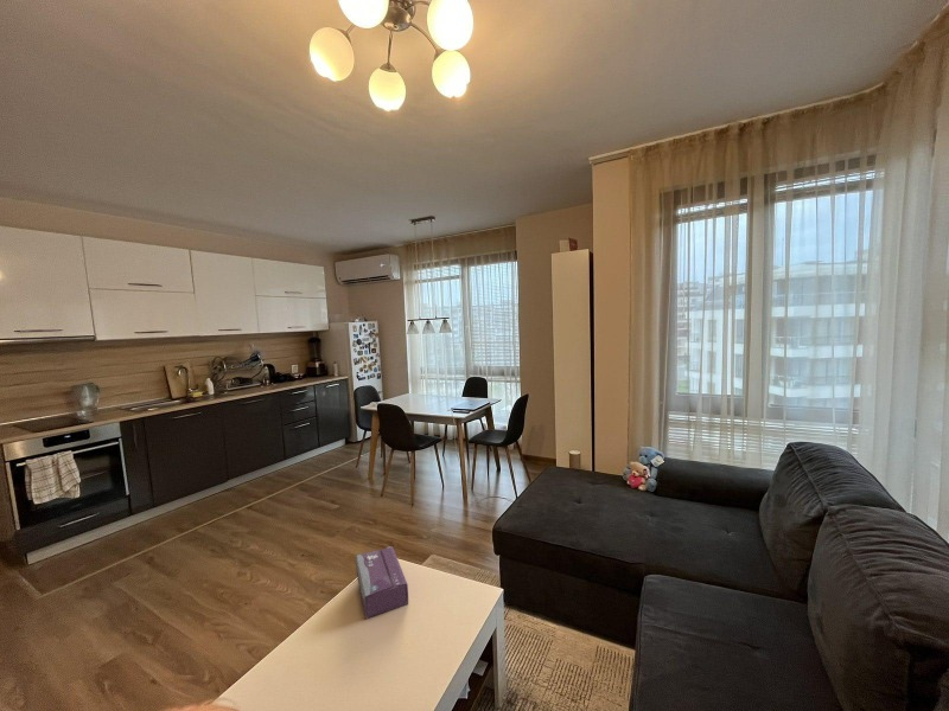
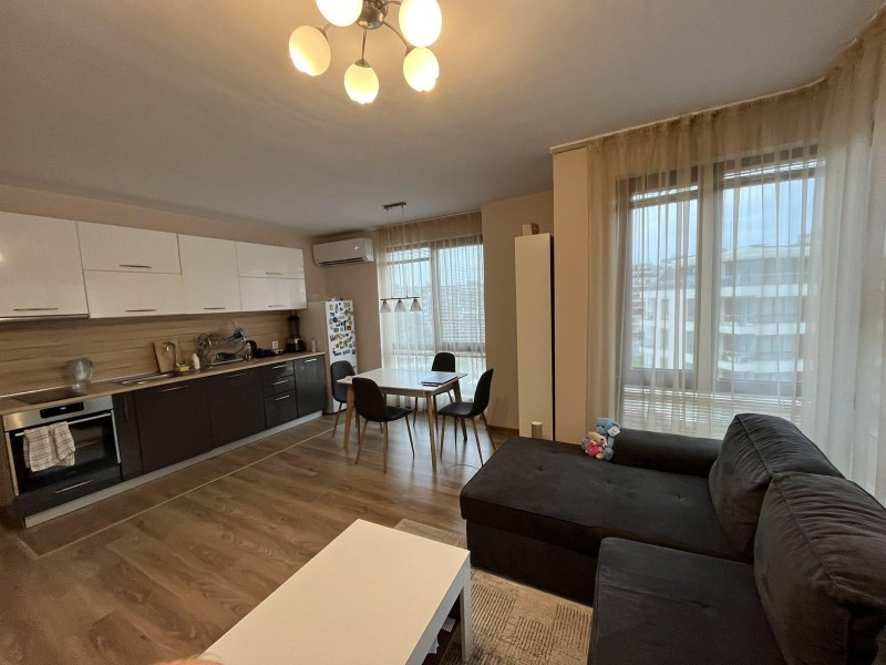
- tissue box (380, 577)
